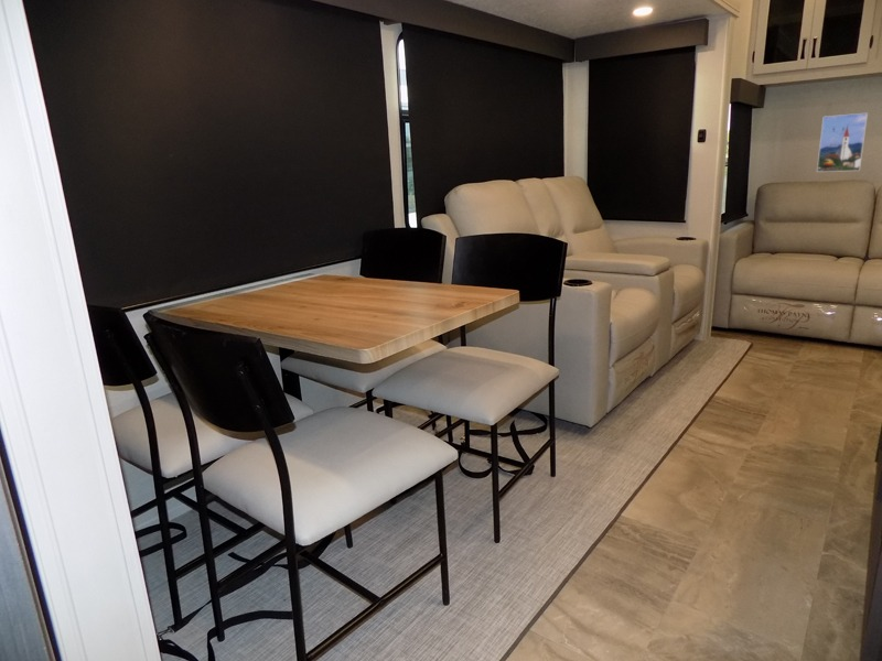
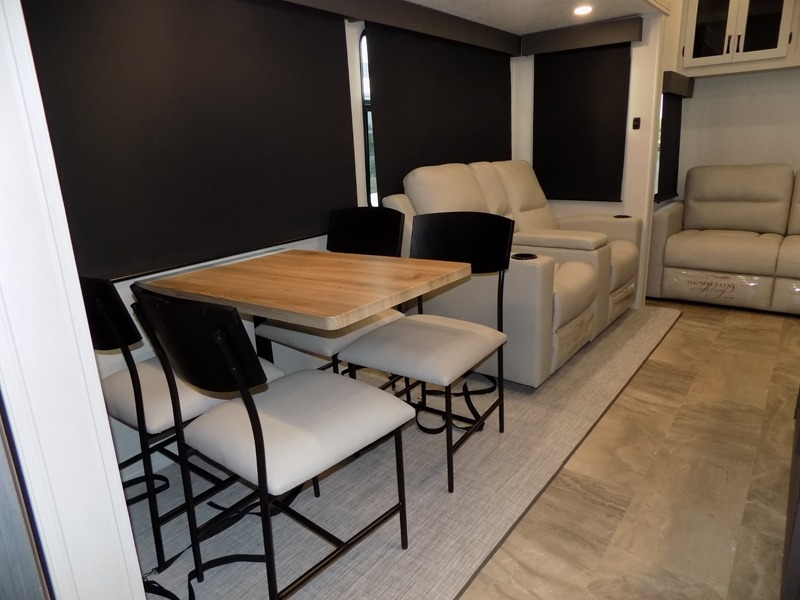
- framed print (841, 143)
